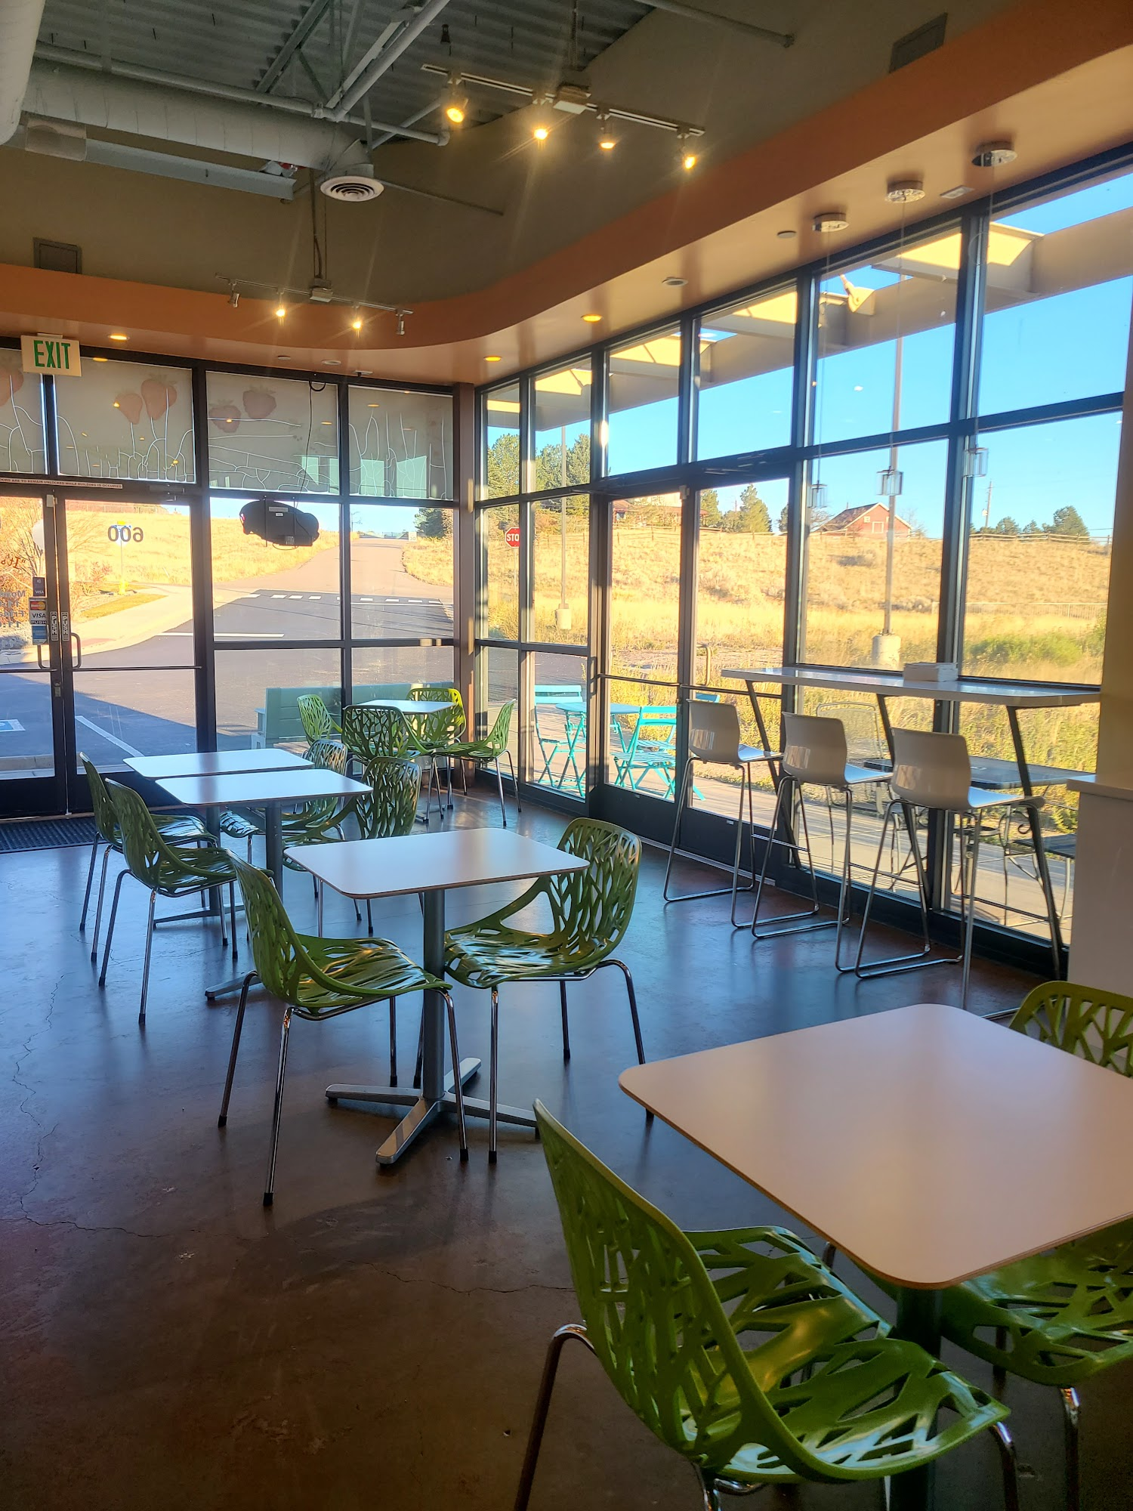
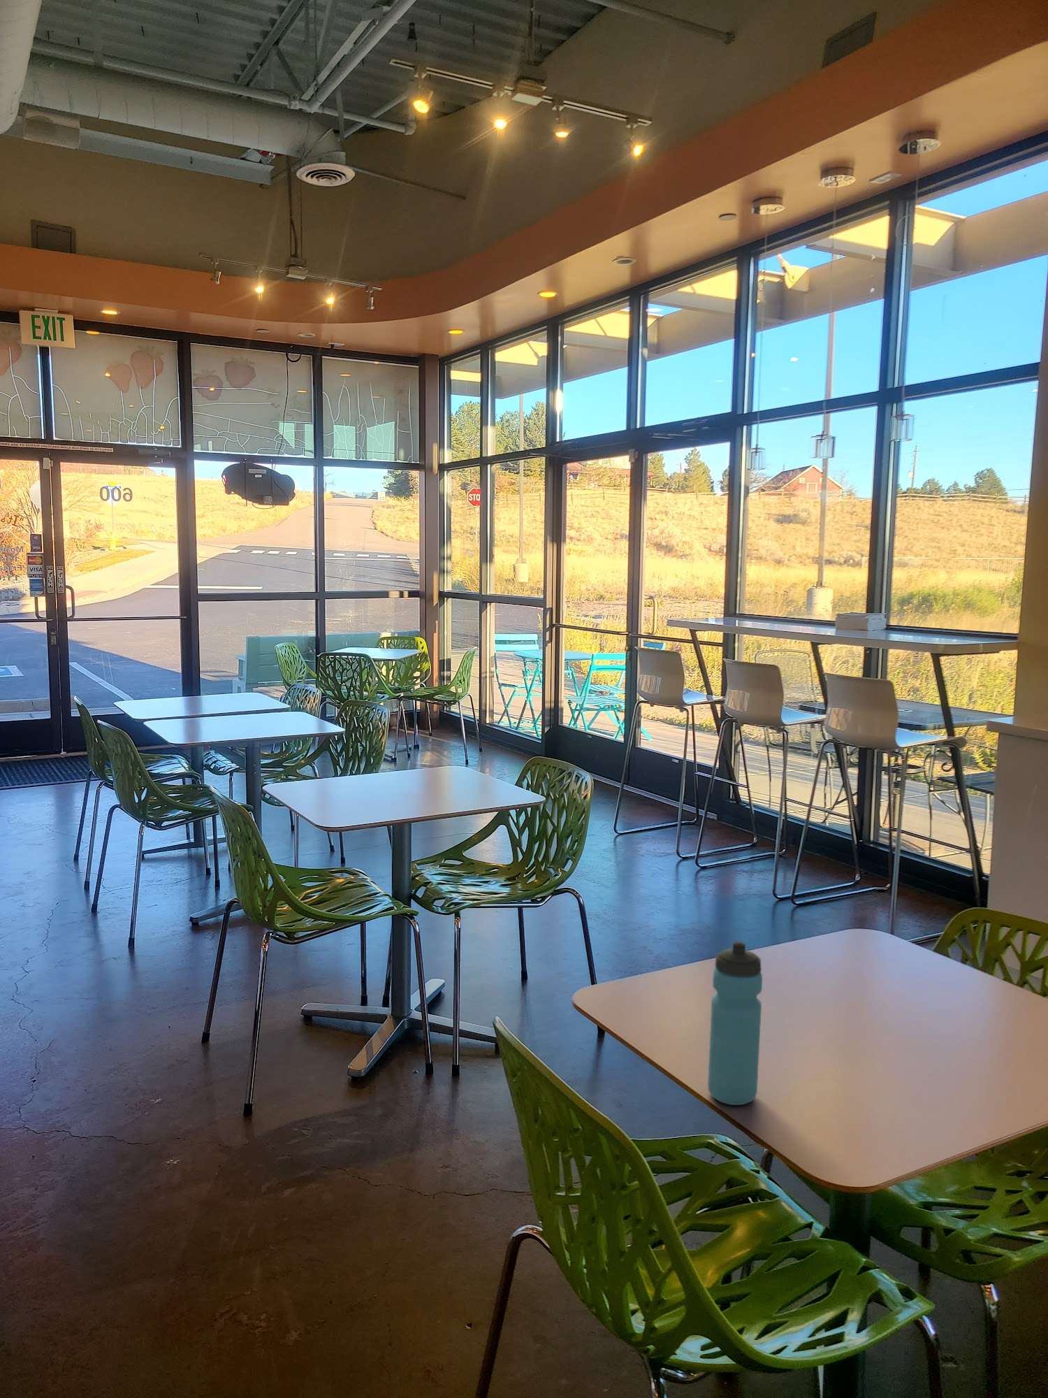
+ water bottle (735, 1019)
